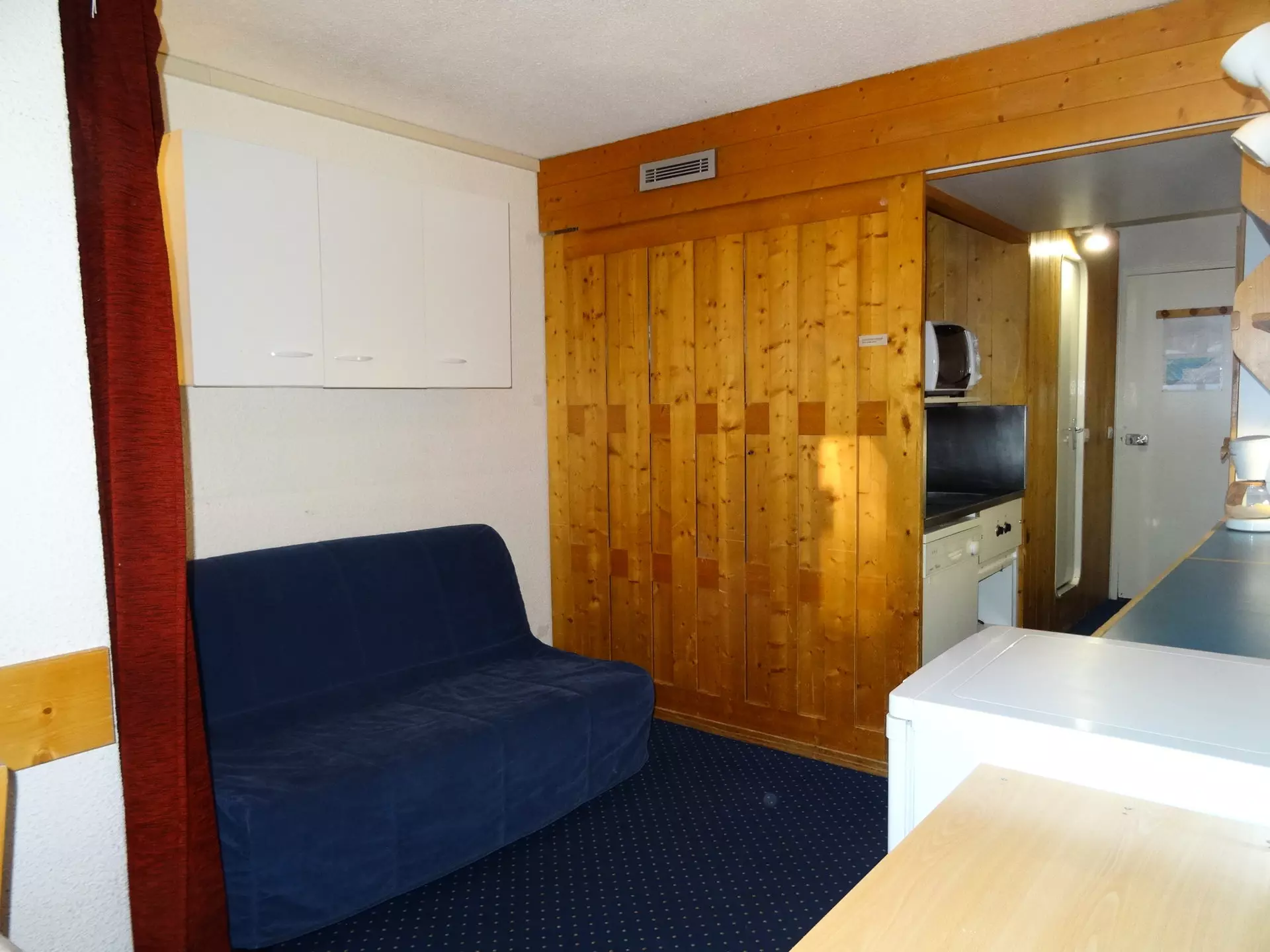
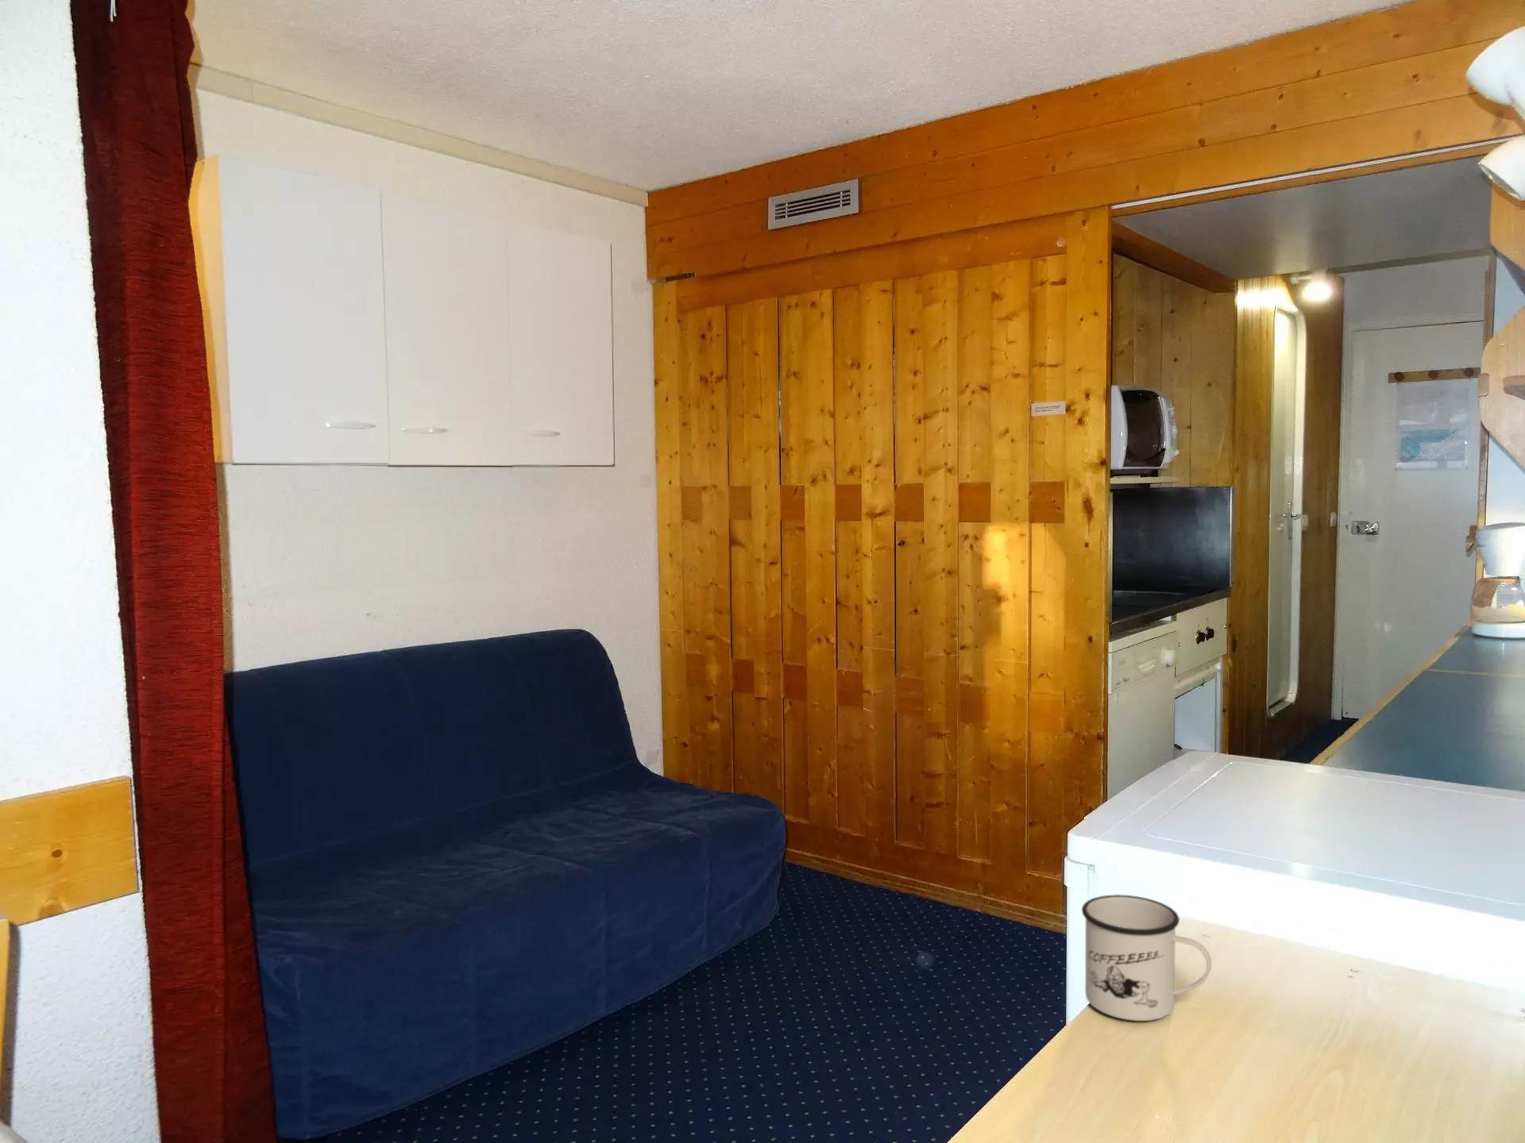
+ mug (1144, 959)
